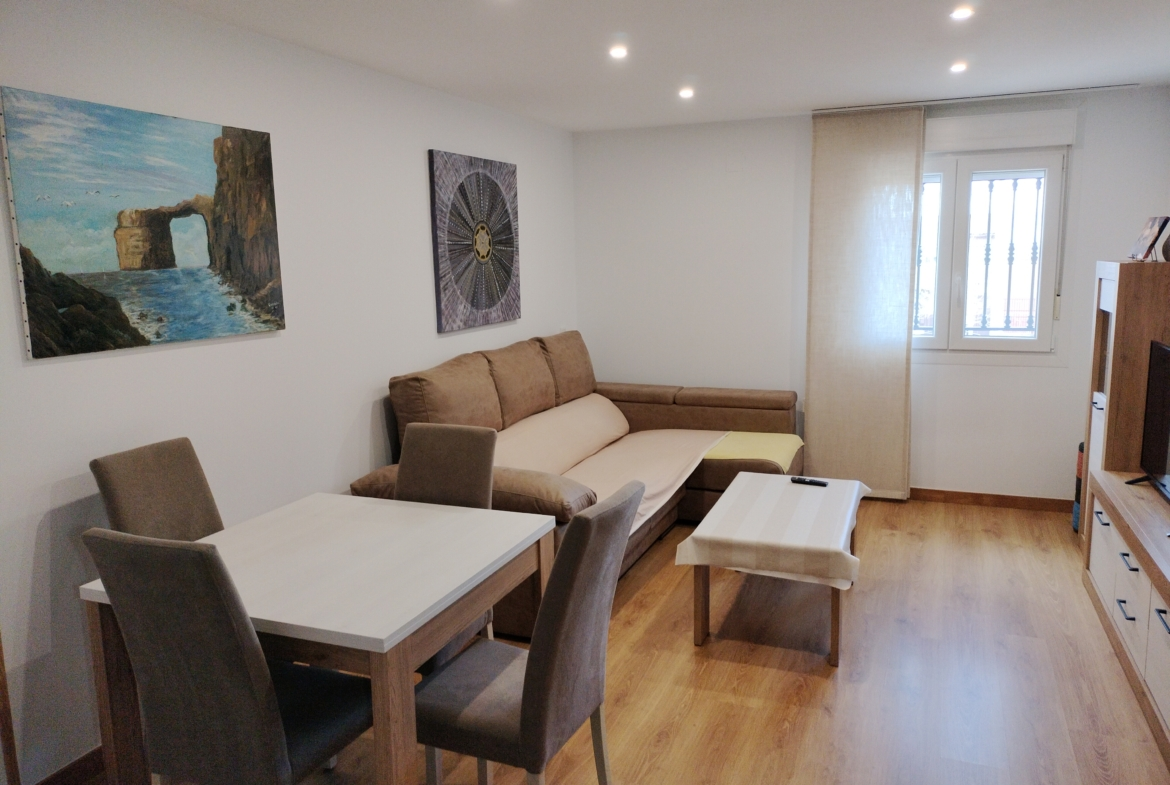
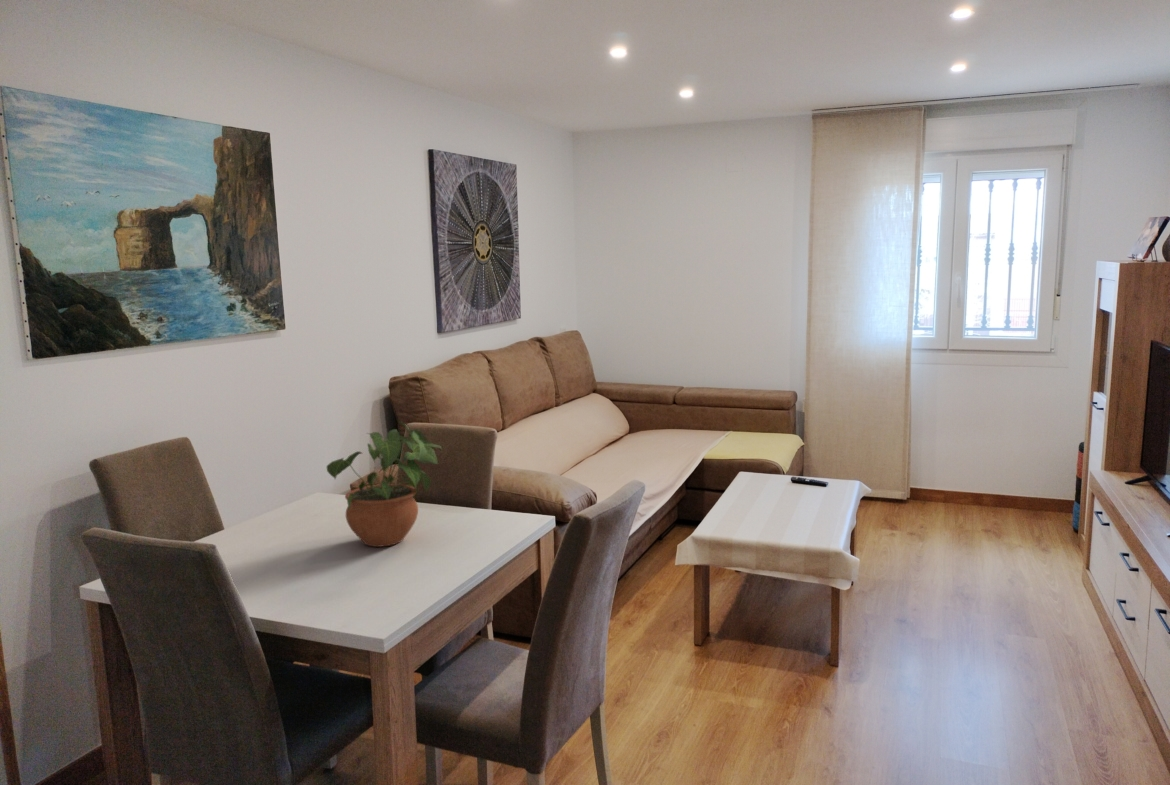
+ potted plant (391, 481)
